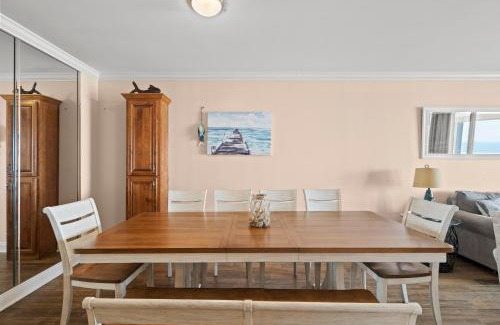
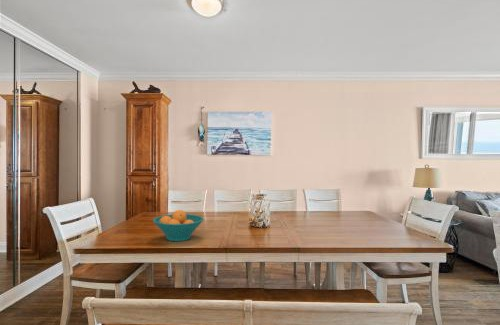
+ fruit bowl (178, 224)
